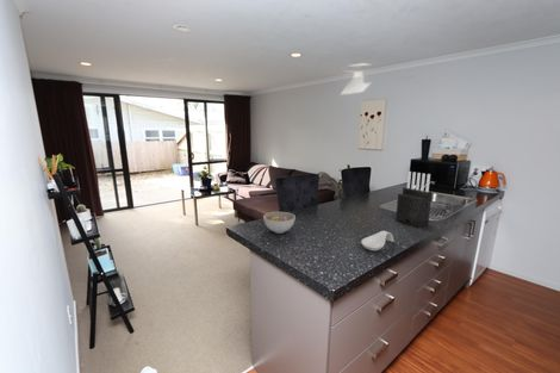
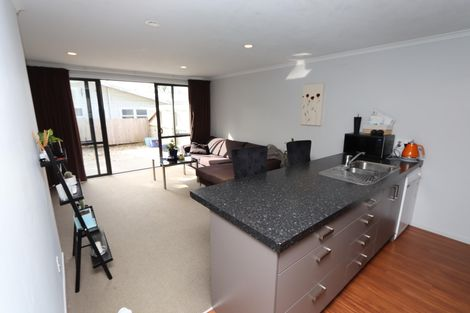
- bowl (279, 224)
- spoon rest (378, 240)
- knife block (412, 198)
